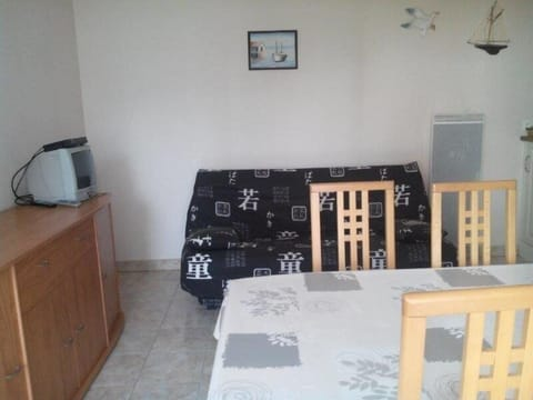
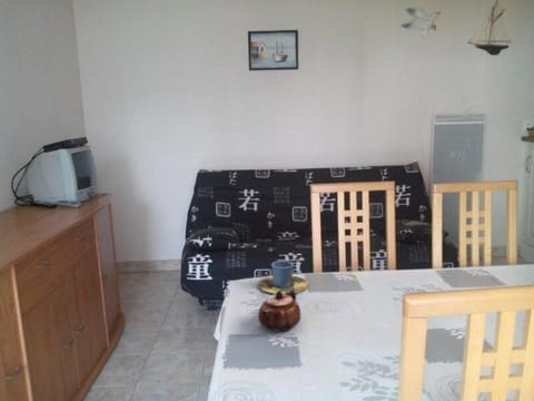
+ cup (283, 274)
+ teapot (280, 306)
